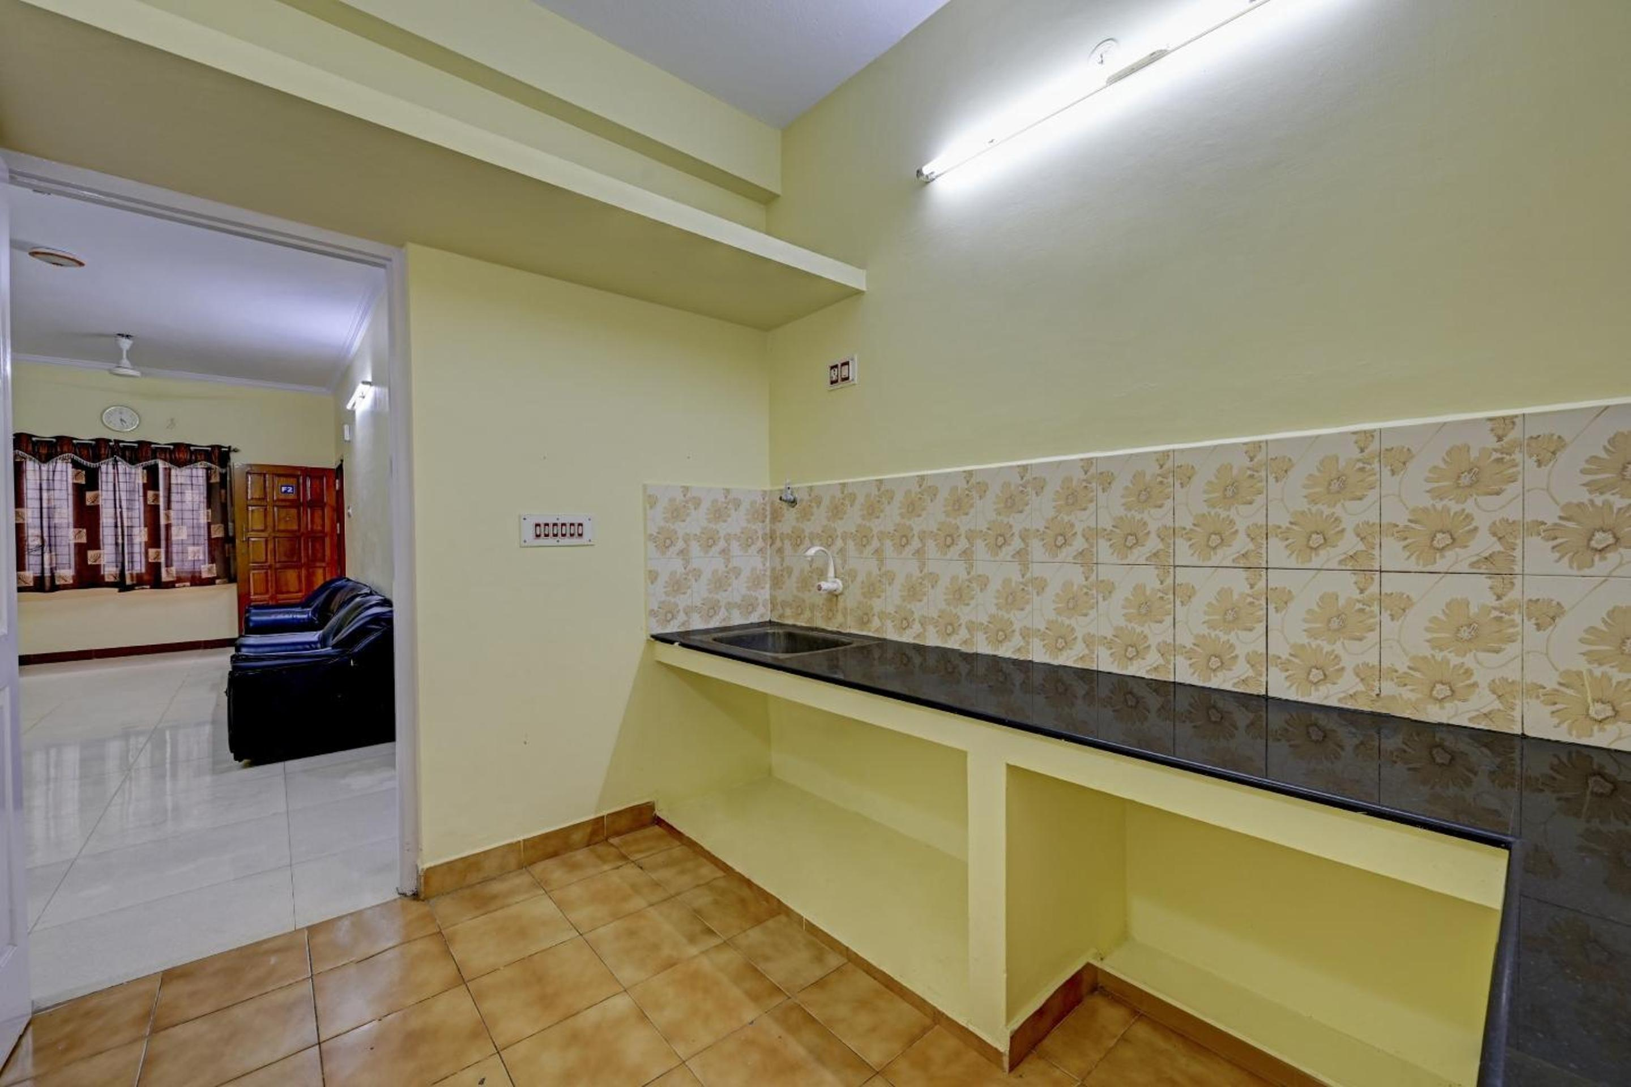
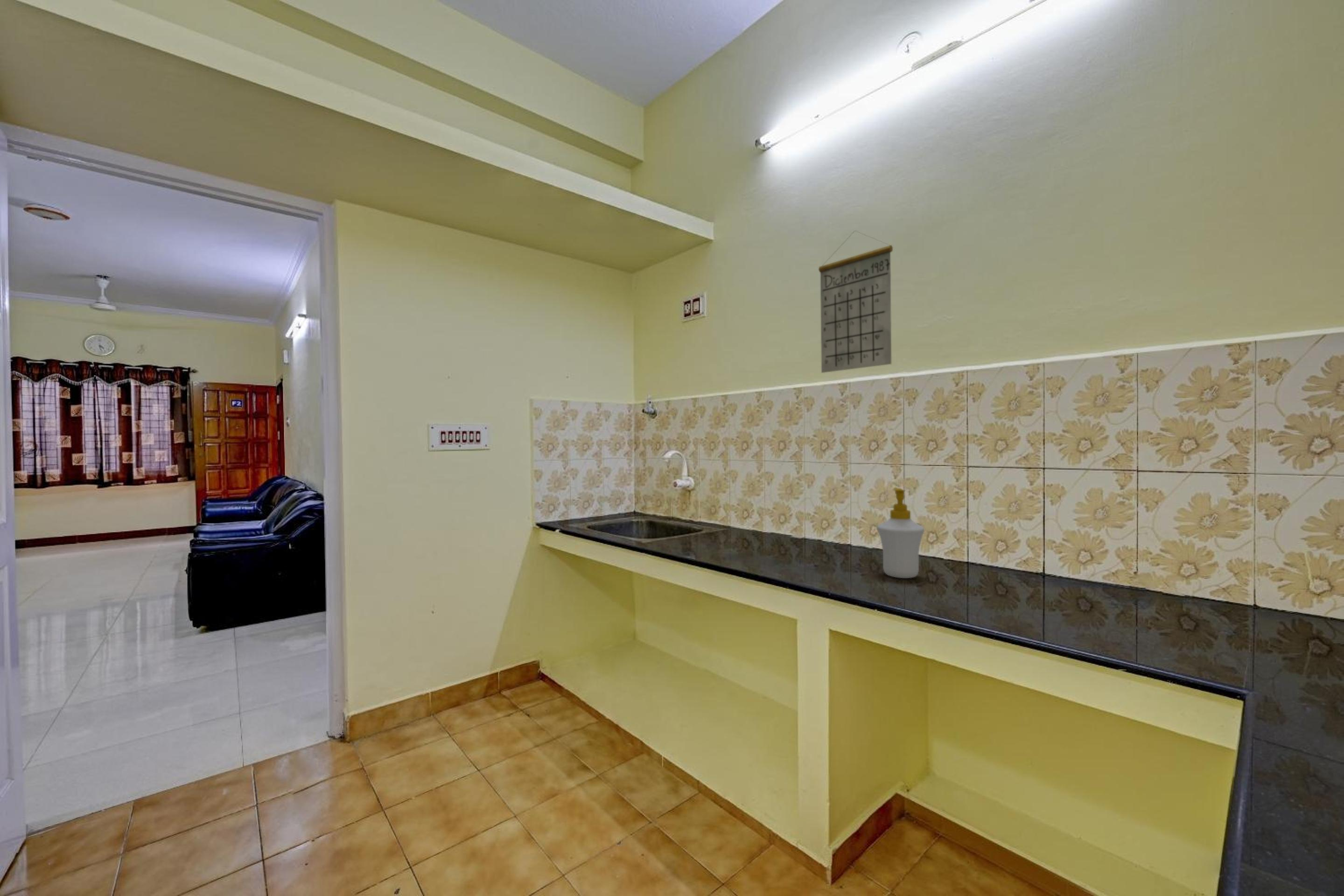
+ soap bottle (900, 532)
+ calendar (854, 299)
